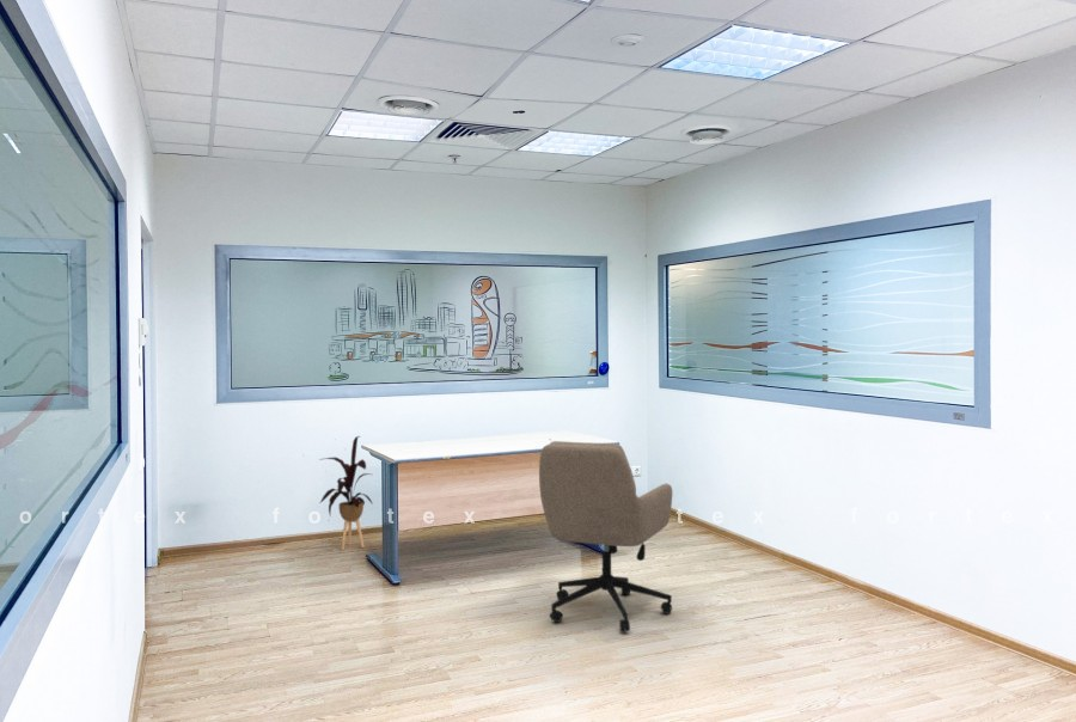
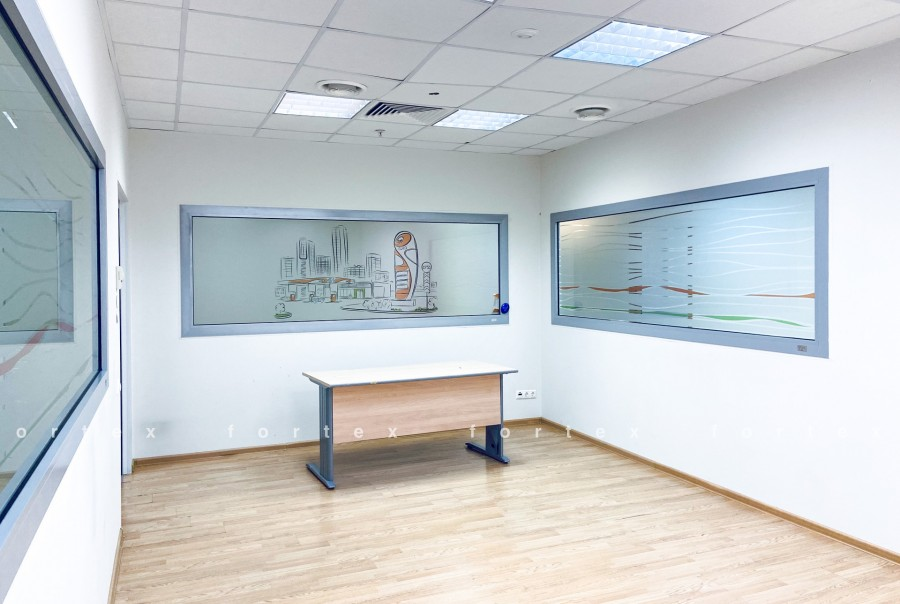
- house plant (346, 491)
- office chair (604, 525)
